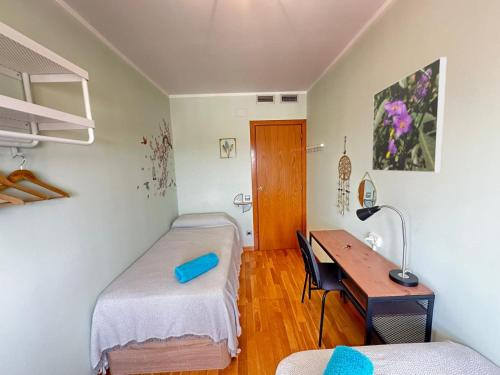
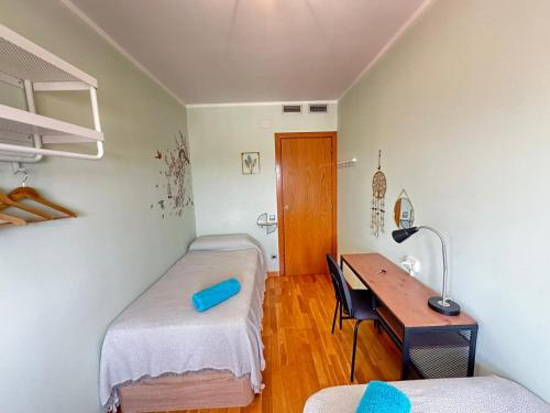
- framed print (401, 126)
